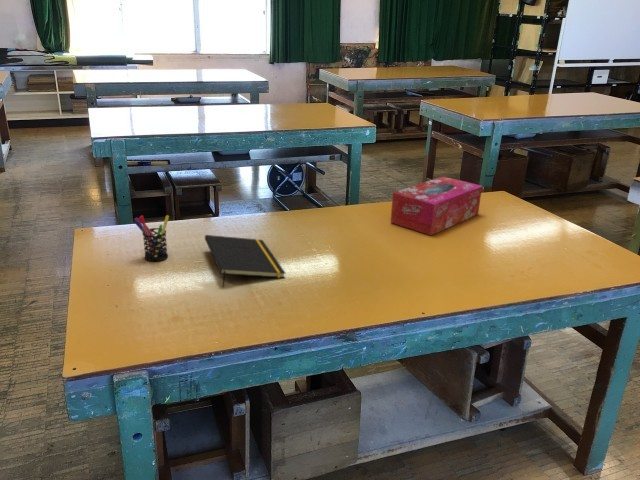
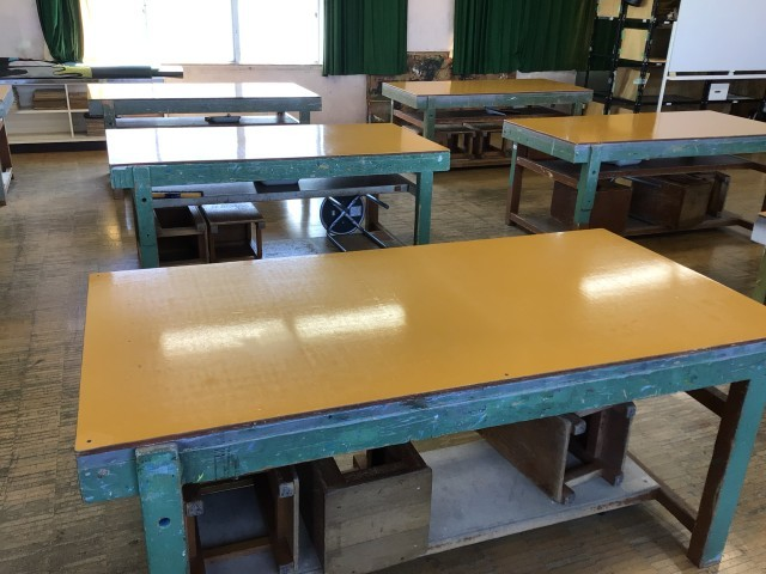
- notepad (243, 255)
- pen holder (154, 236)
- tissue box (437, 203)
